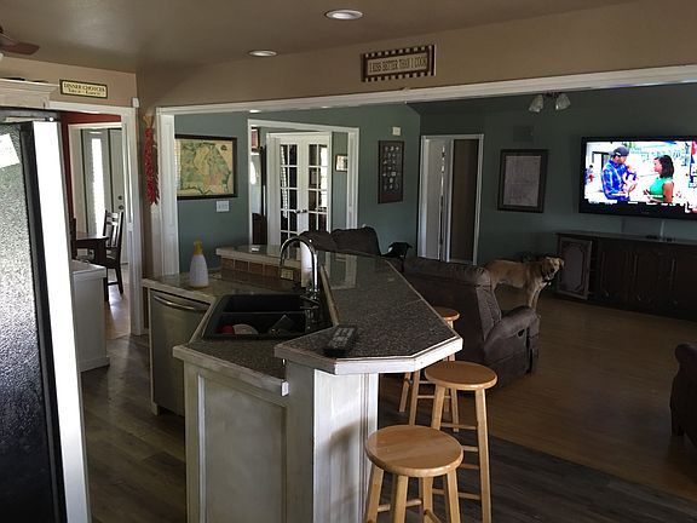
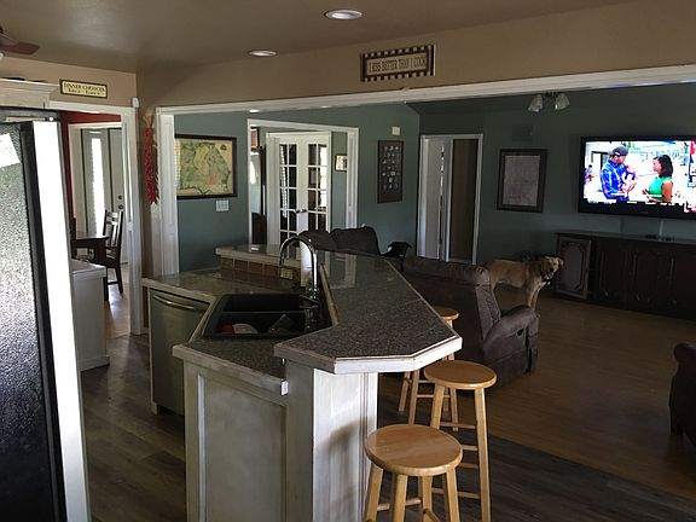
- soap bottle (197, 264)
- remote control (341, 339)
